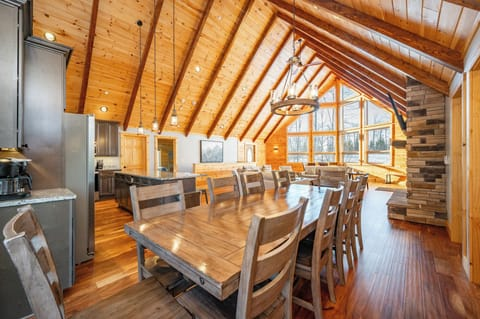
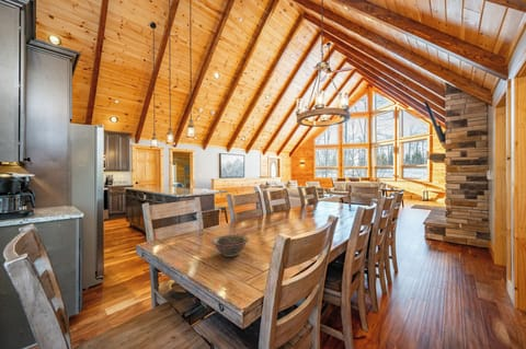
+ decorative bowl (230, 246)
